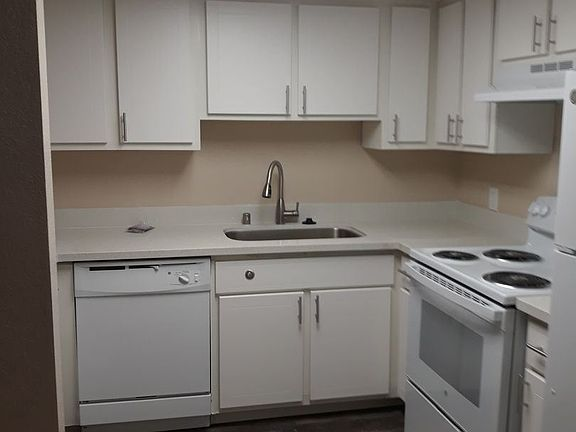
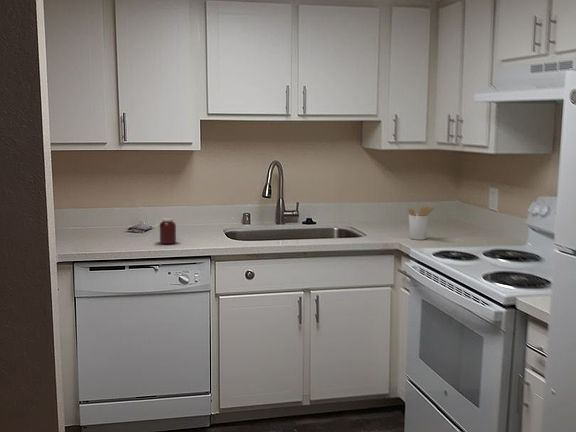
+ utensil holder (421, 221)
+ jar (164, 230)
